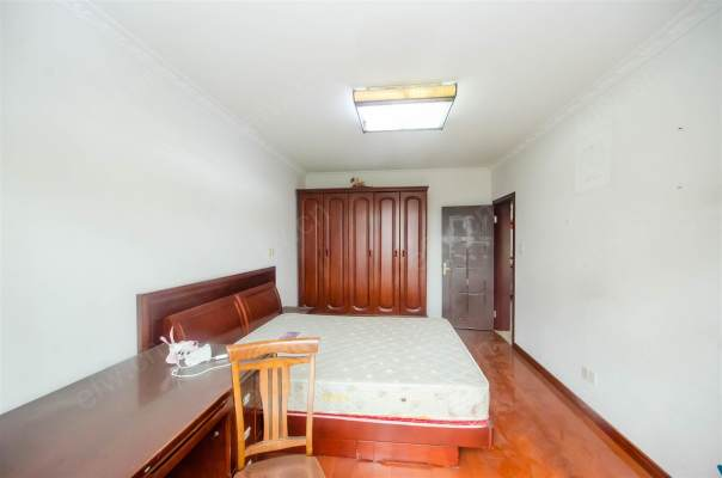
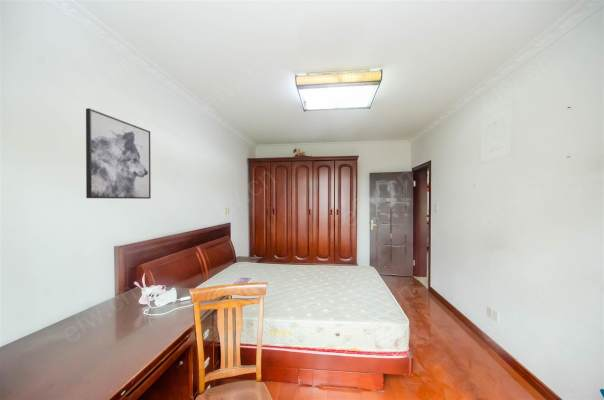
+ wall art (122, 160)
